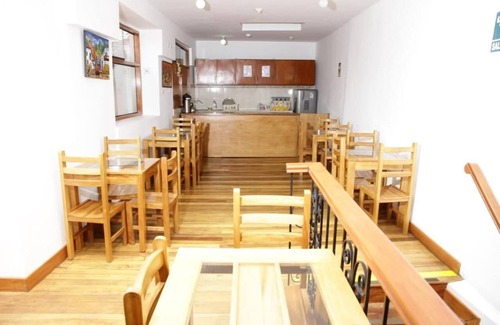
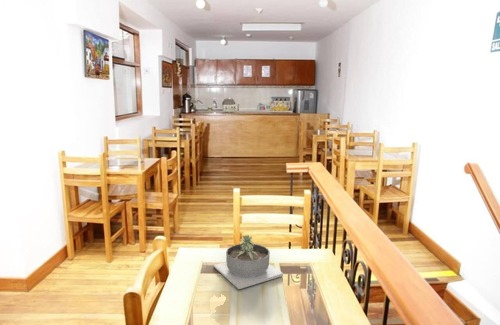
+ succulent planter (247, 254)
